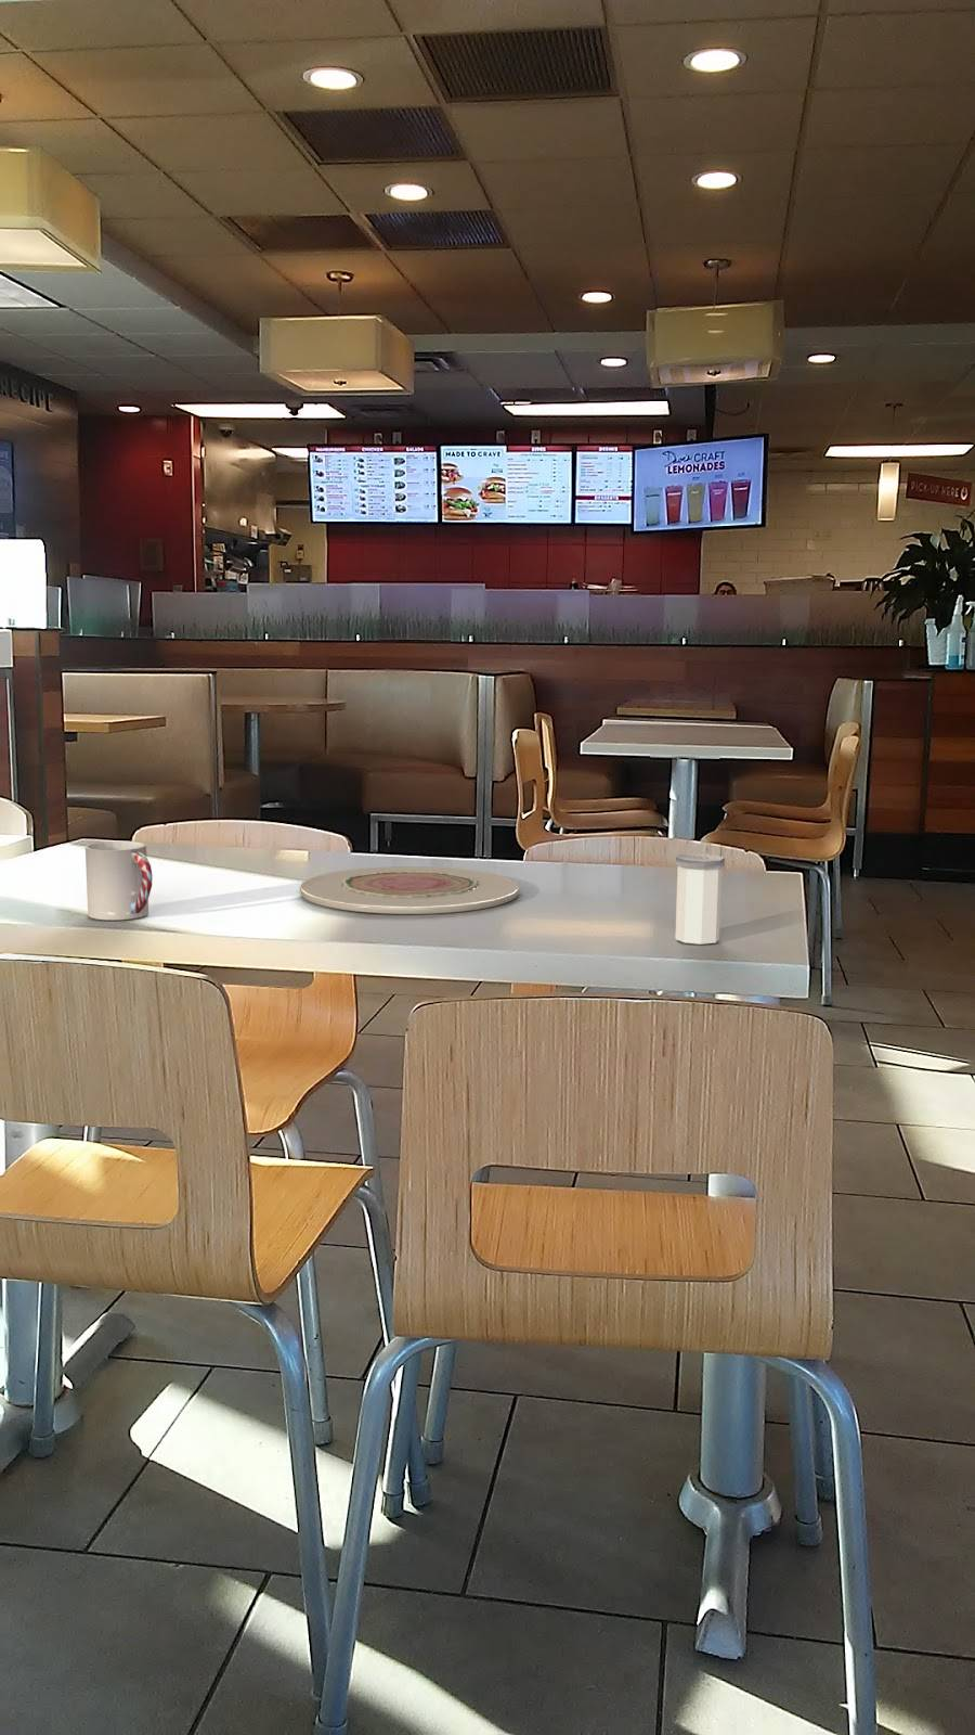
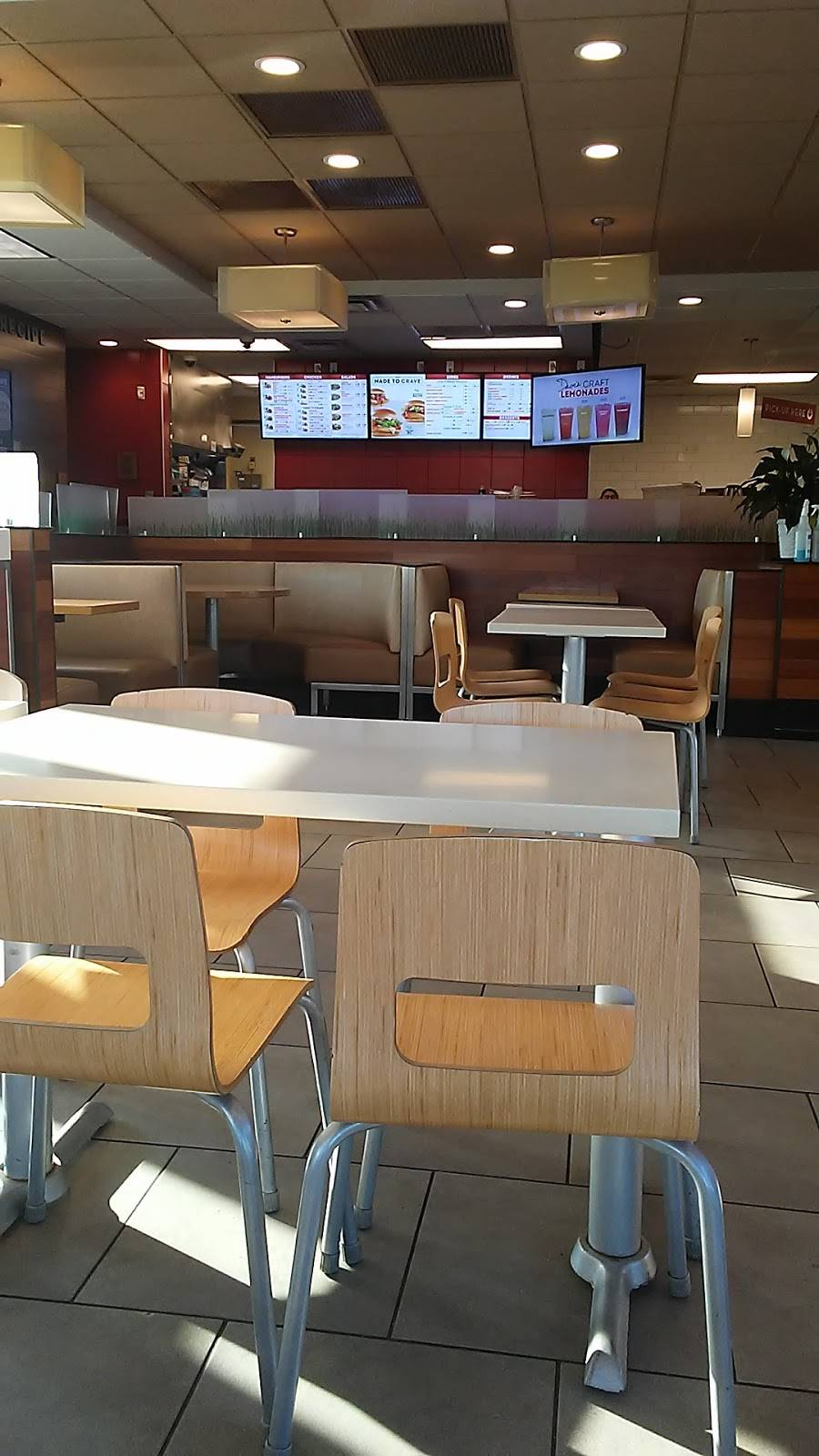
- cup (125, 882)
- salt shaker (699, 897)
- plate (410, 887)
